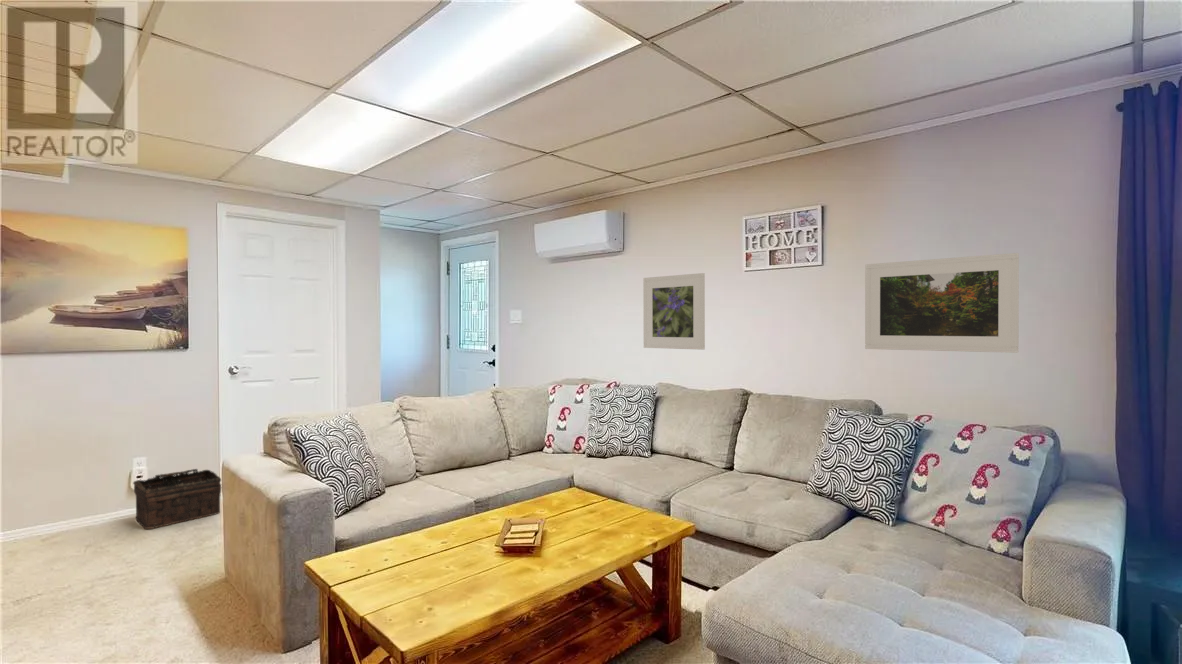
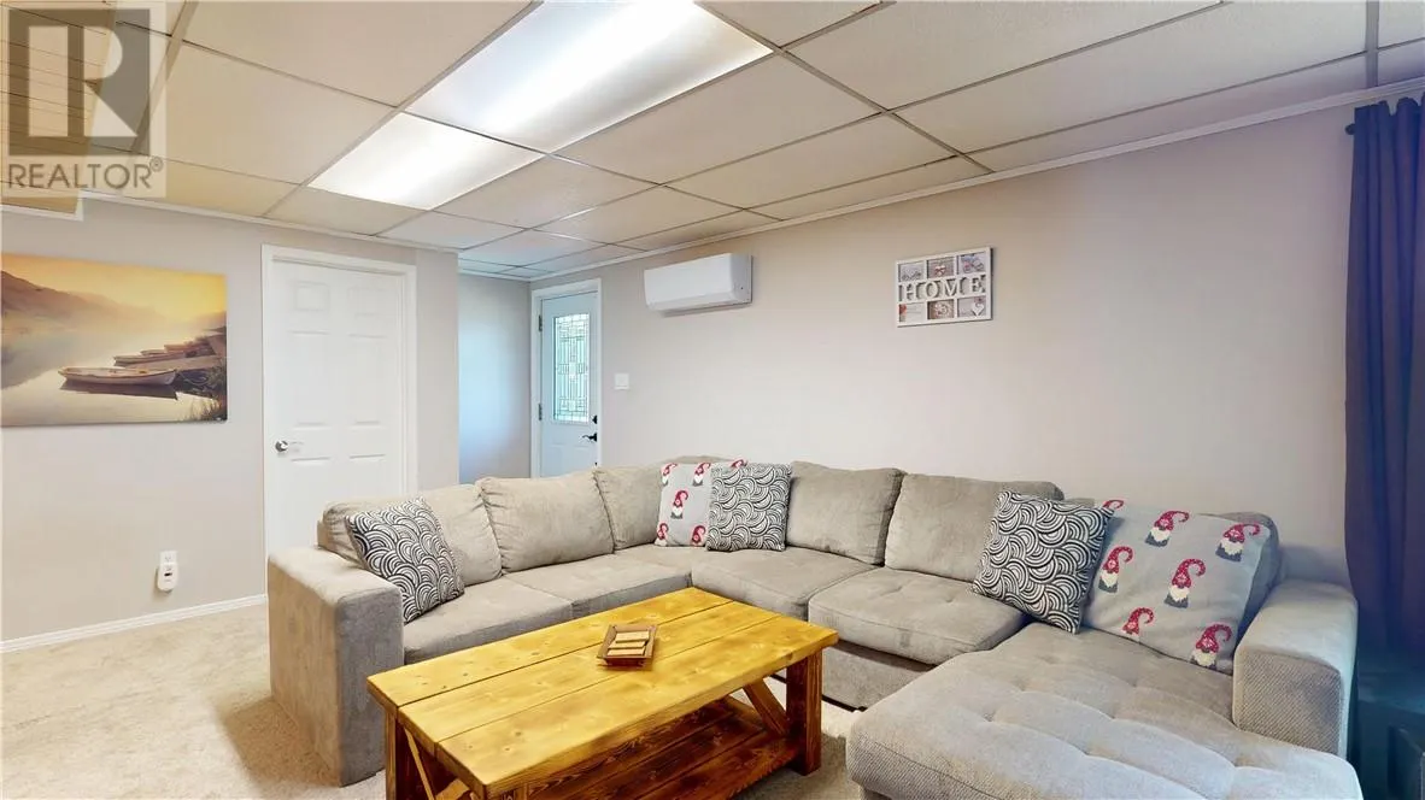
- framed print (672, 312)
- basket (177, 492)
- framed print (935, 305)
